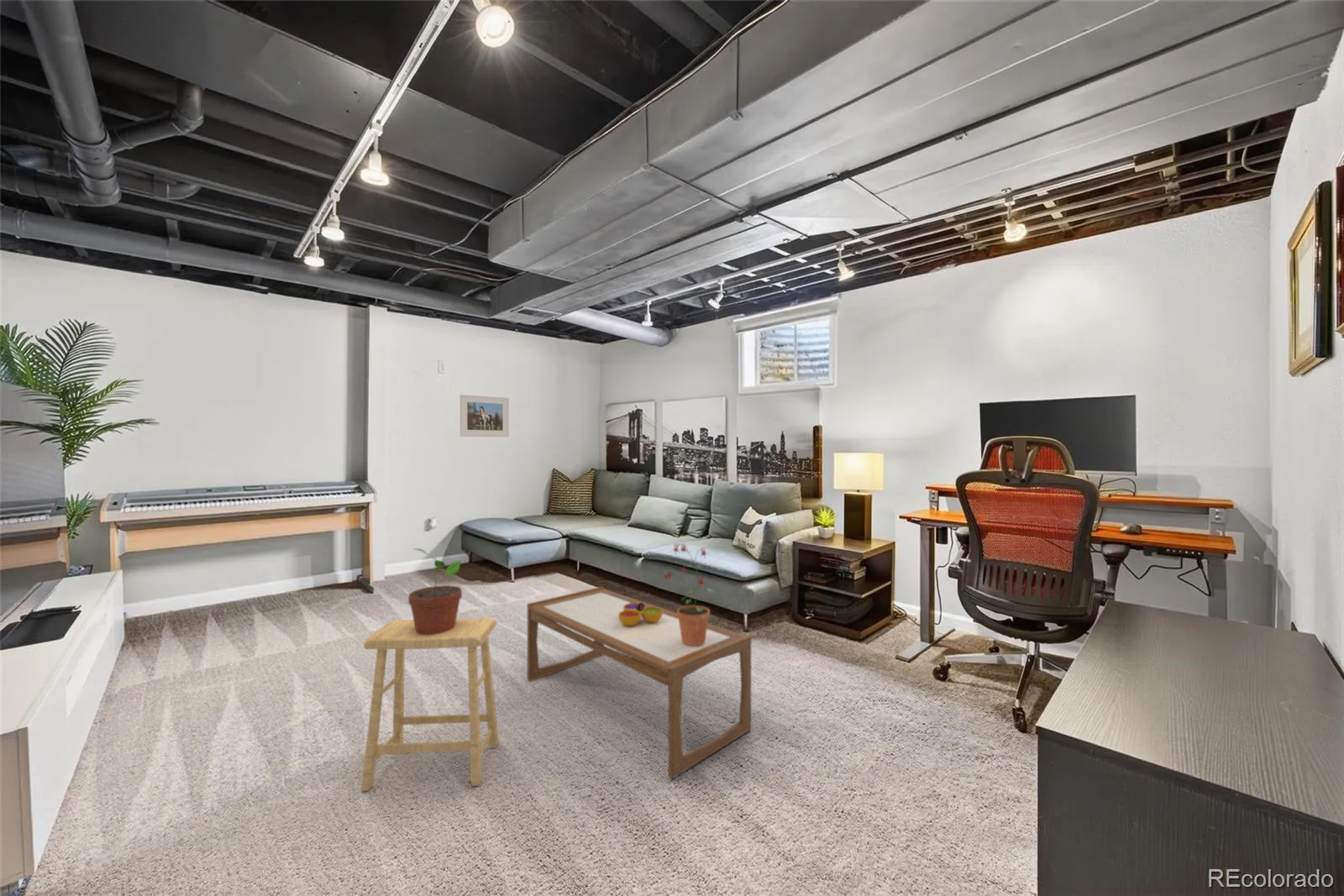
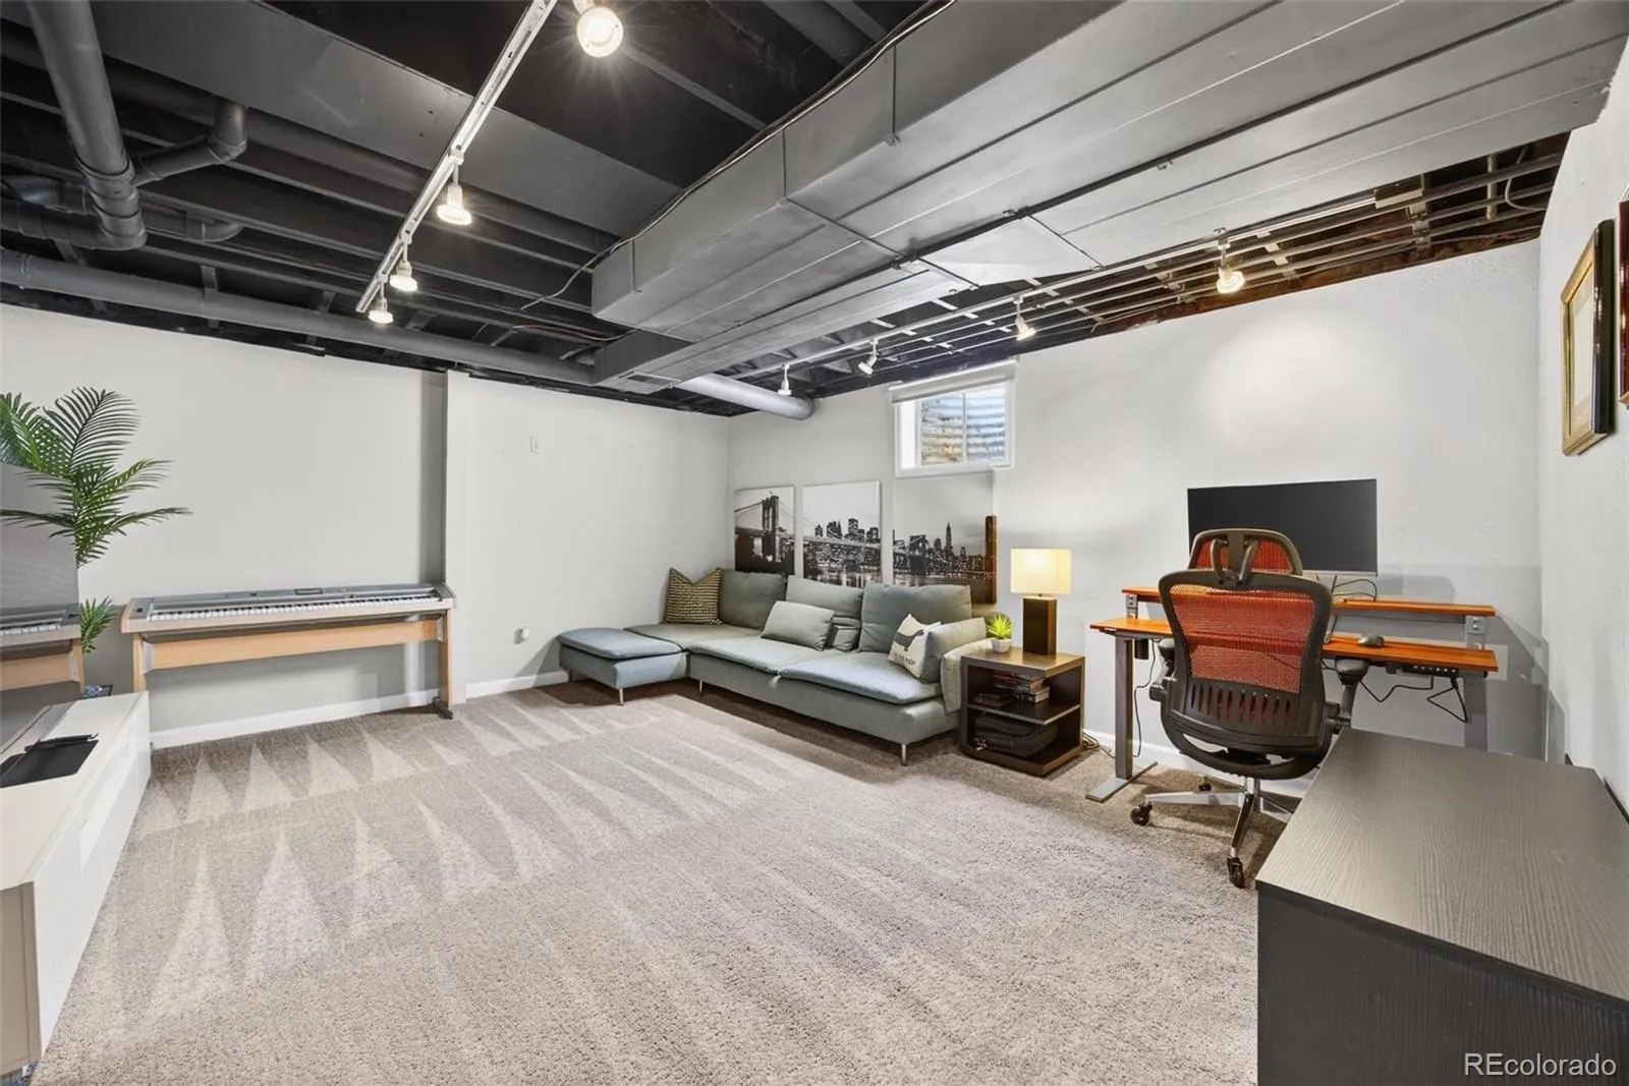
- potted plant (690, 591)
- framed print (485, 417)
- stool (434, 715)
- potted plant (435, 585)
- coffee table (628, 660)
- decorative bowl (636, 610)
